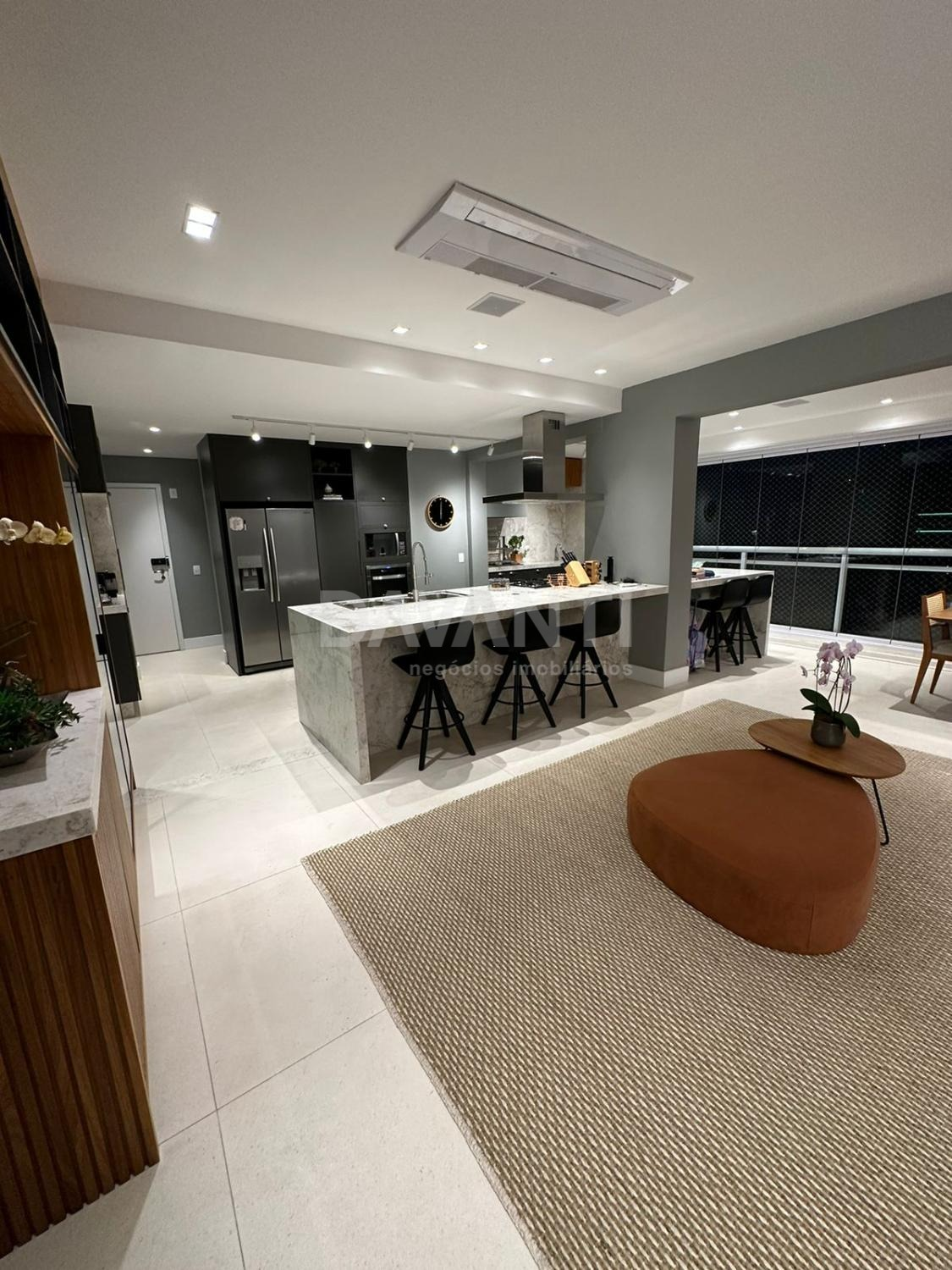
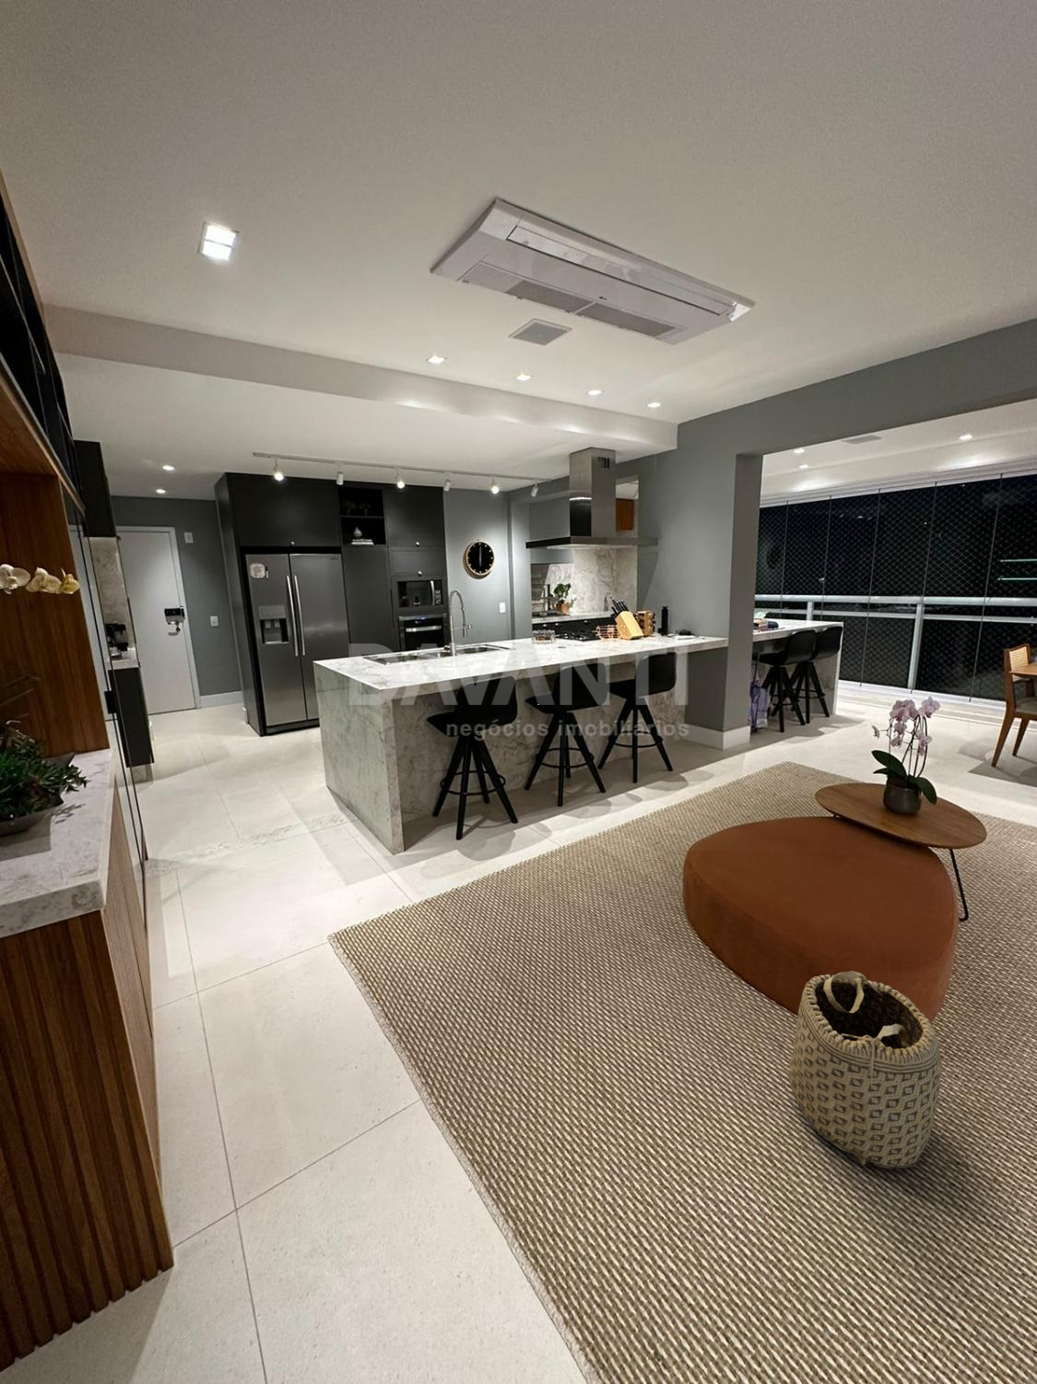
+ basket (862, 1051)
